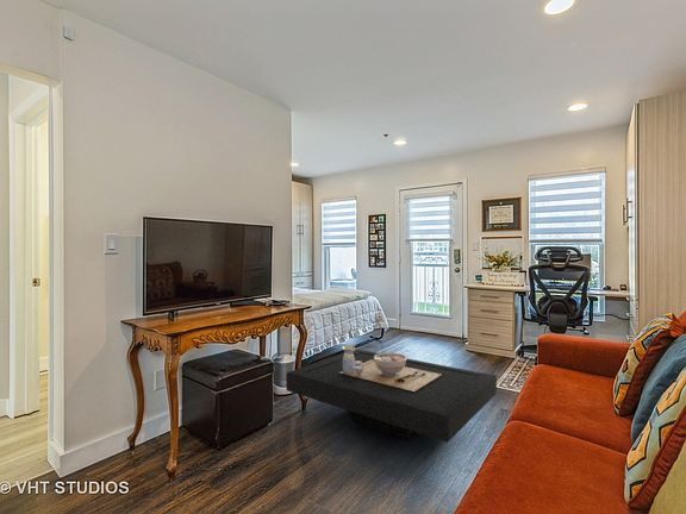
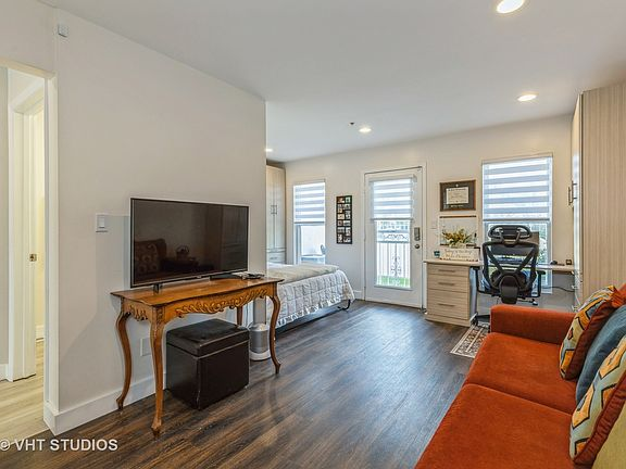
- coffee table (389, 386)
